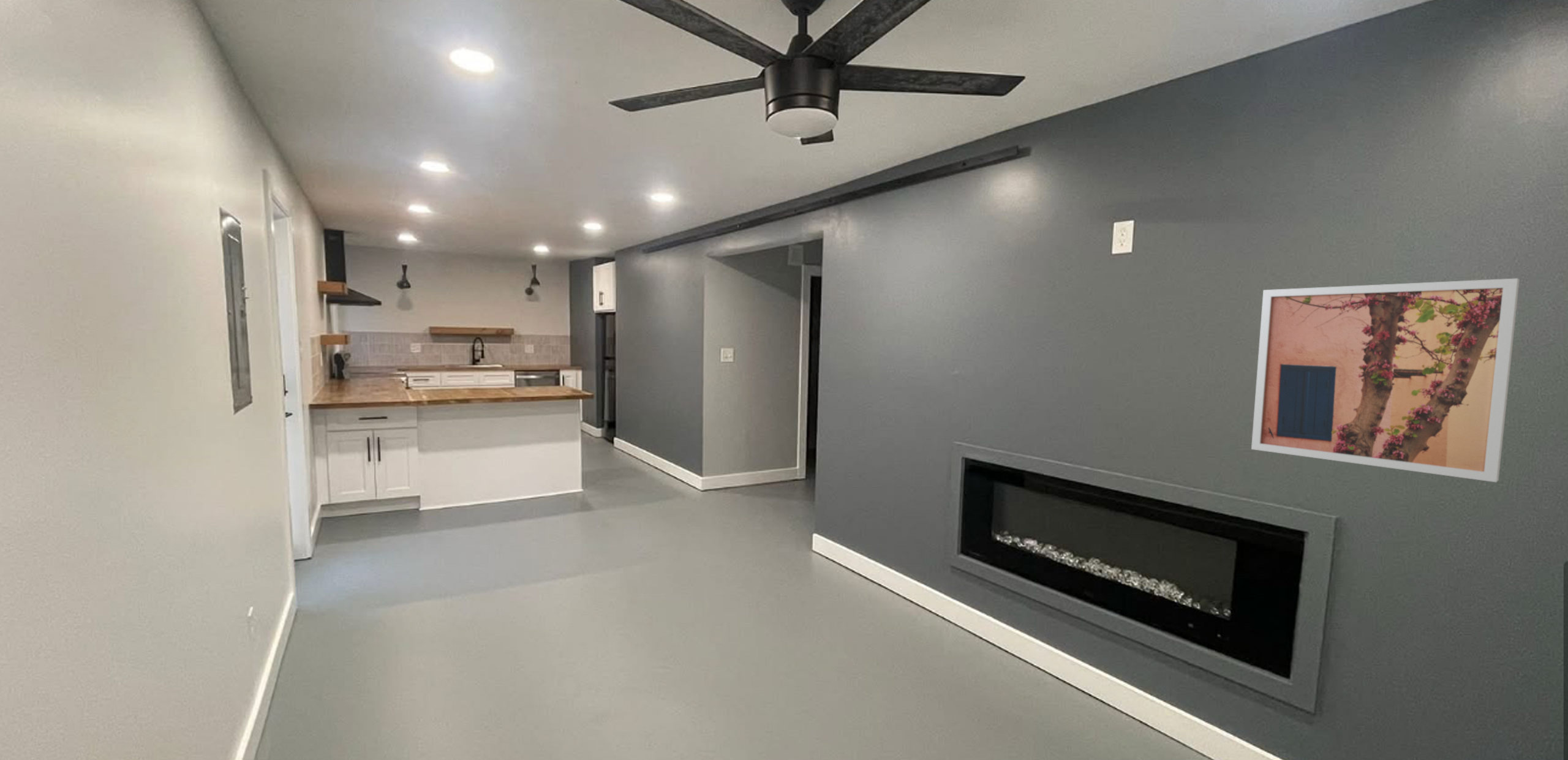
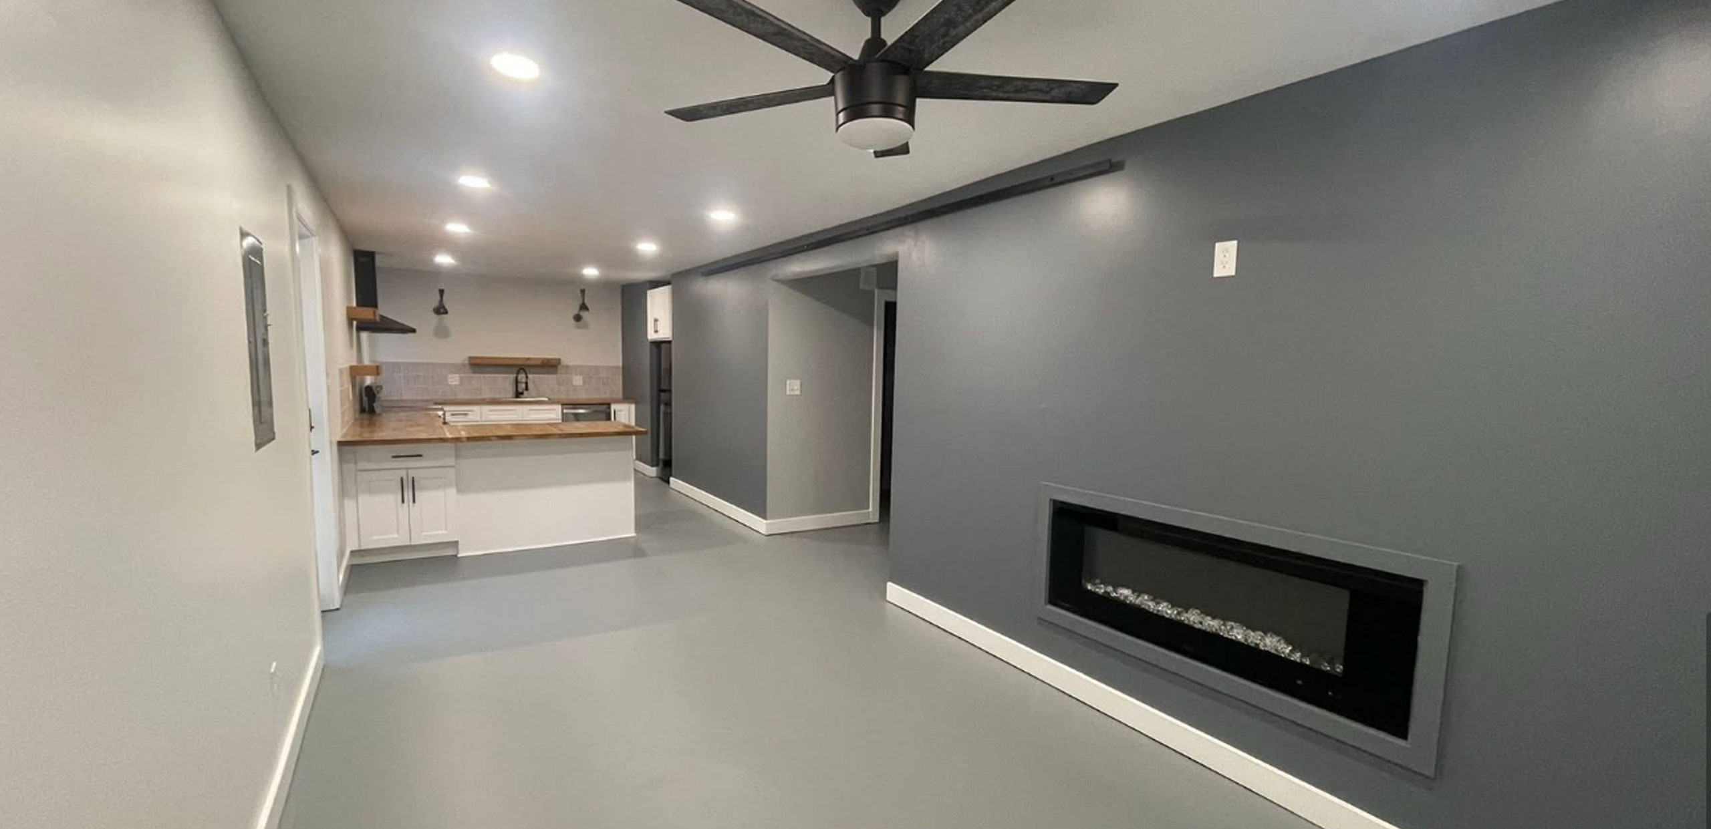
- wall art (1368, 375)
